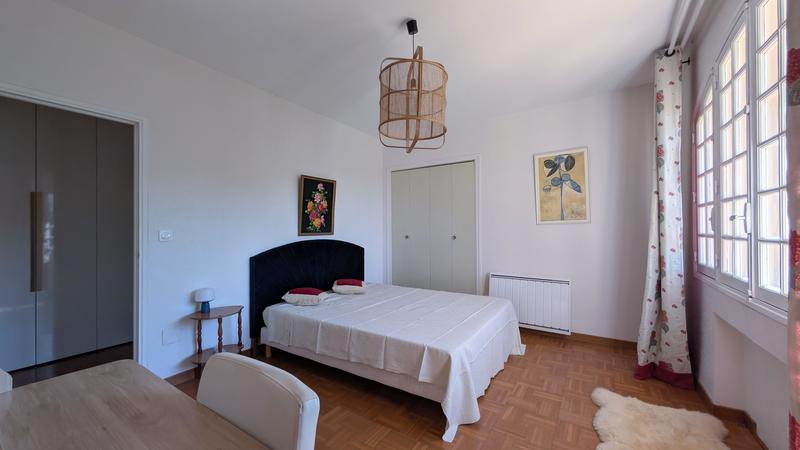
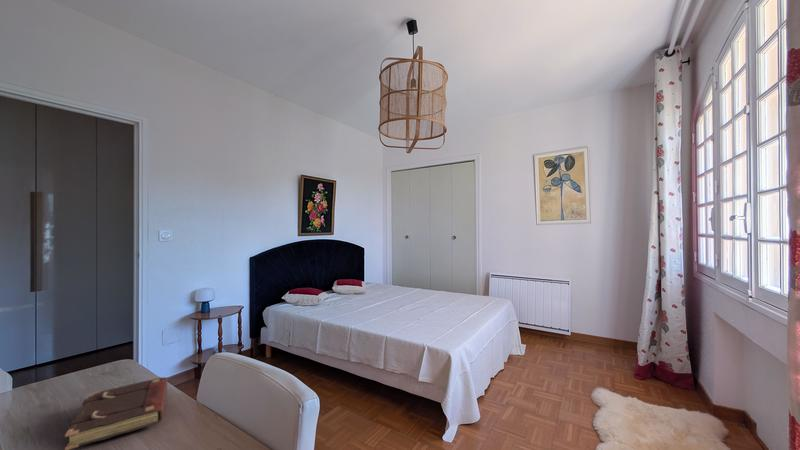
+ book (123, 406)
